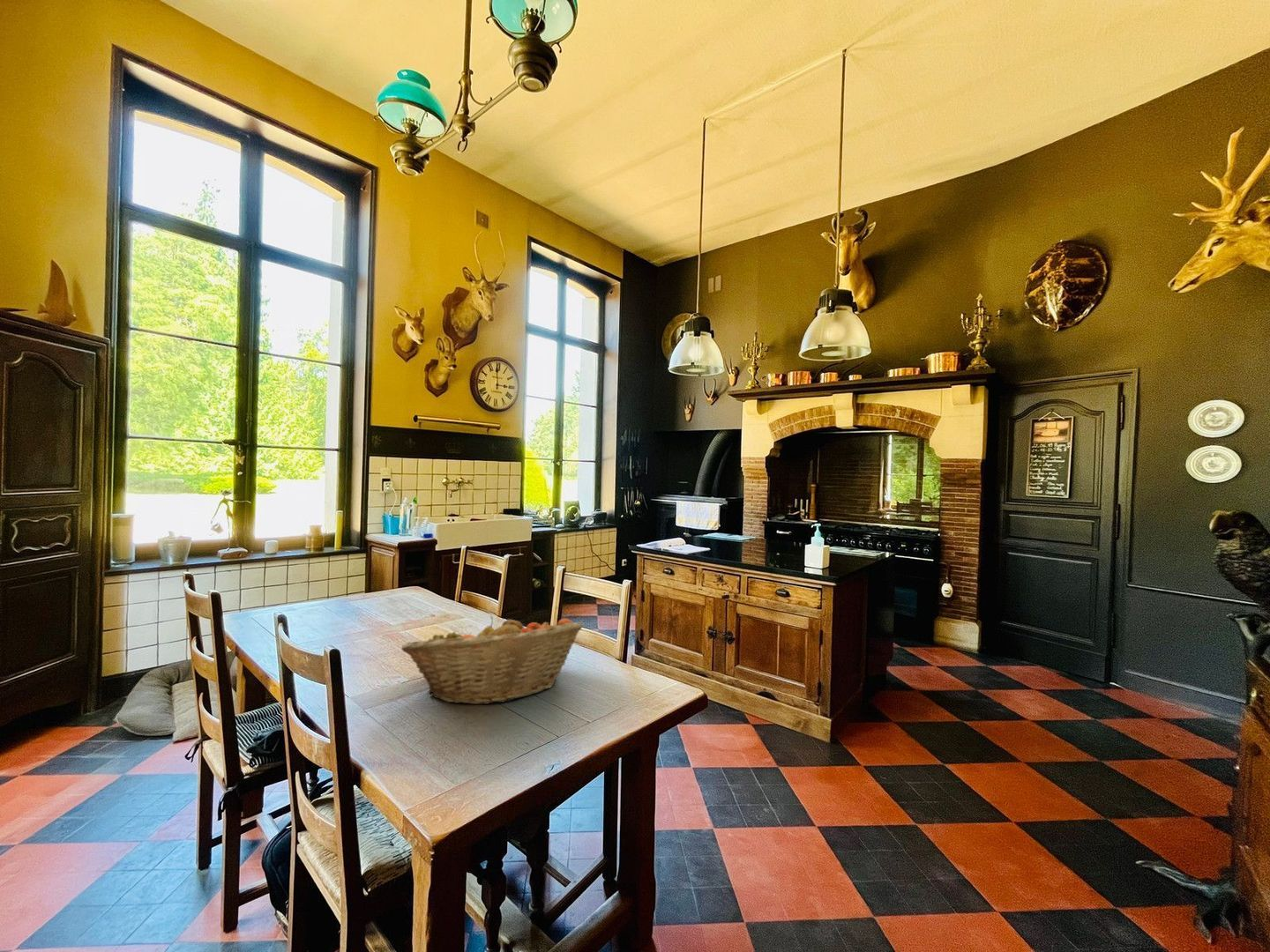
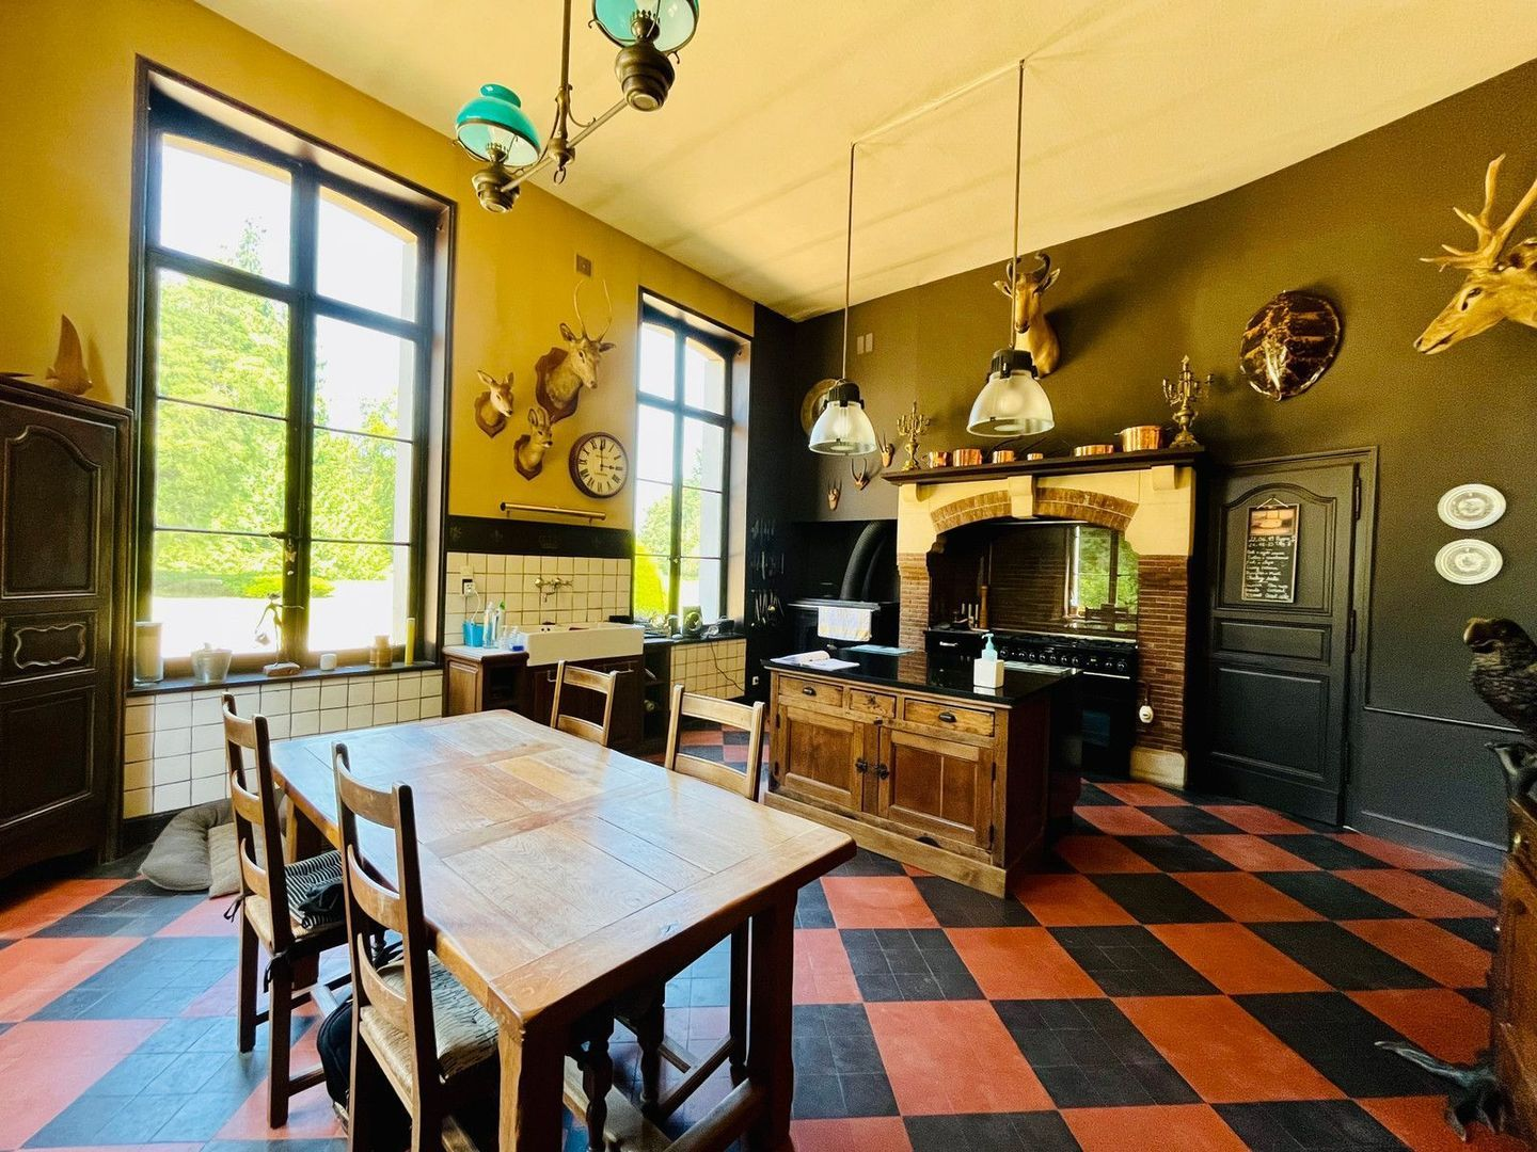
- fruit basket (497, 649)
